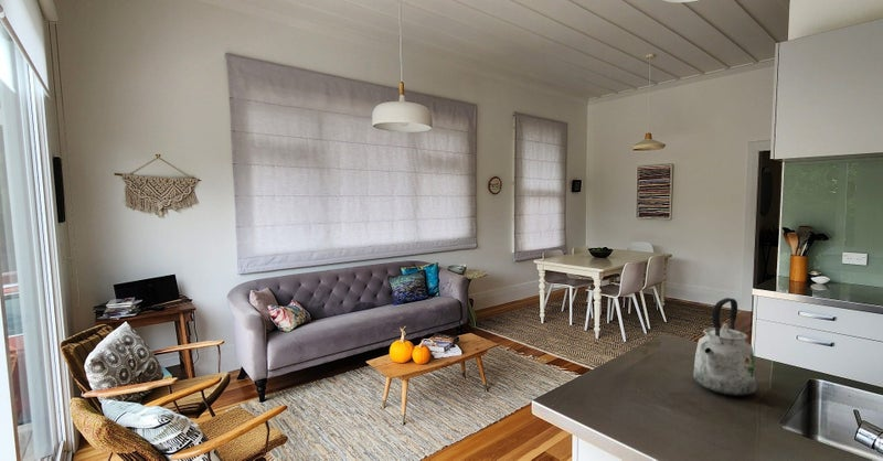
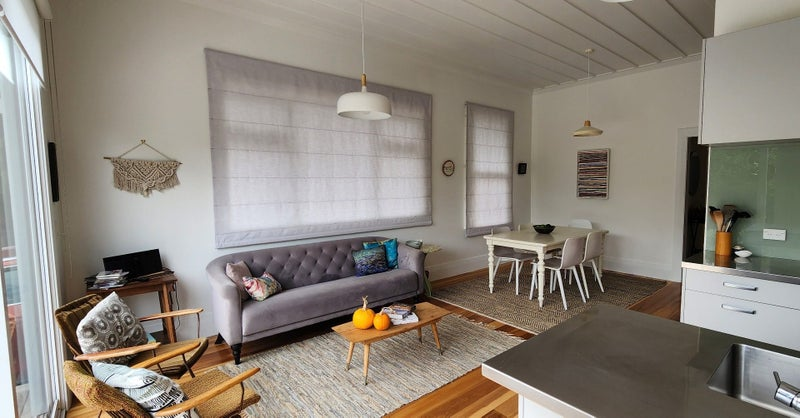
- kettle (721, 346)
